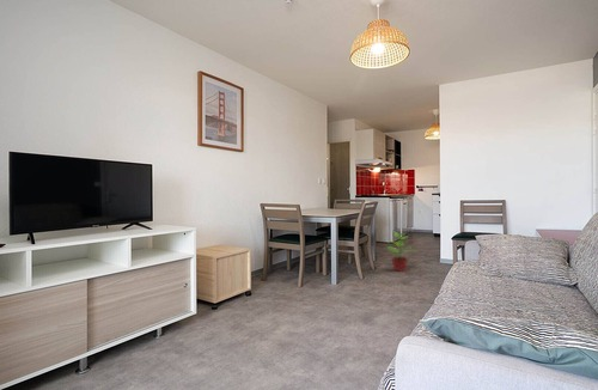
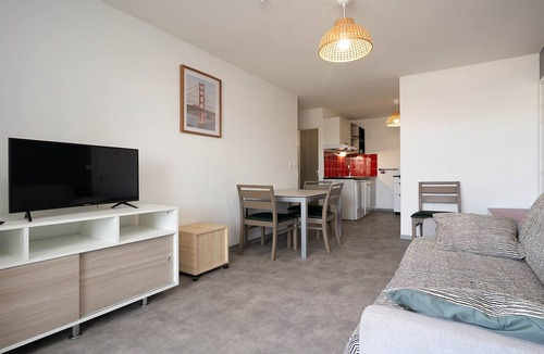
- potted plant (397, 249)
